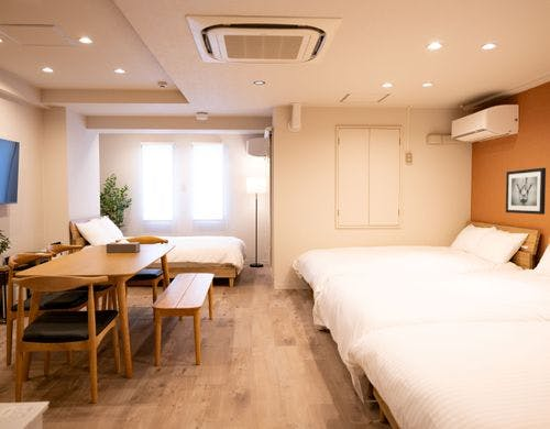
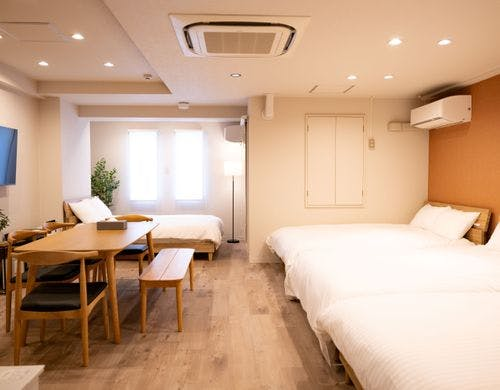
- wall art (524, 191)
